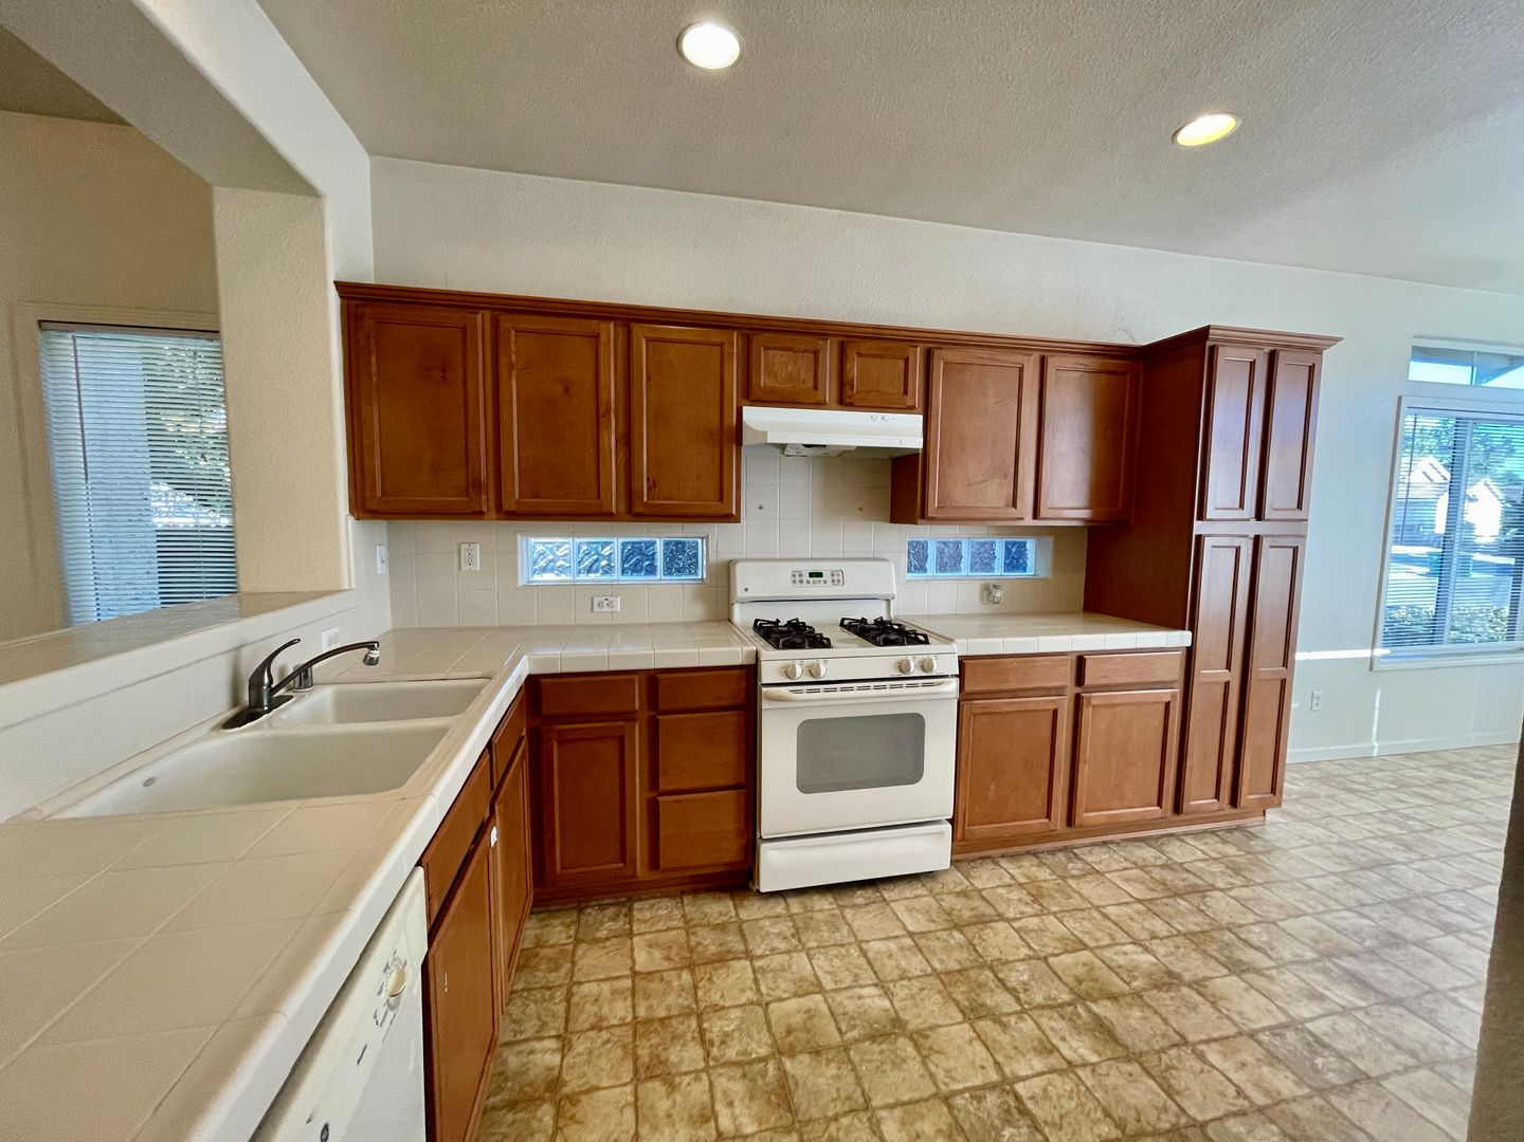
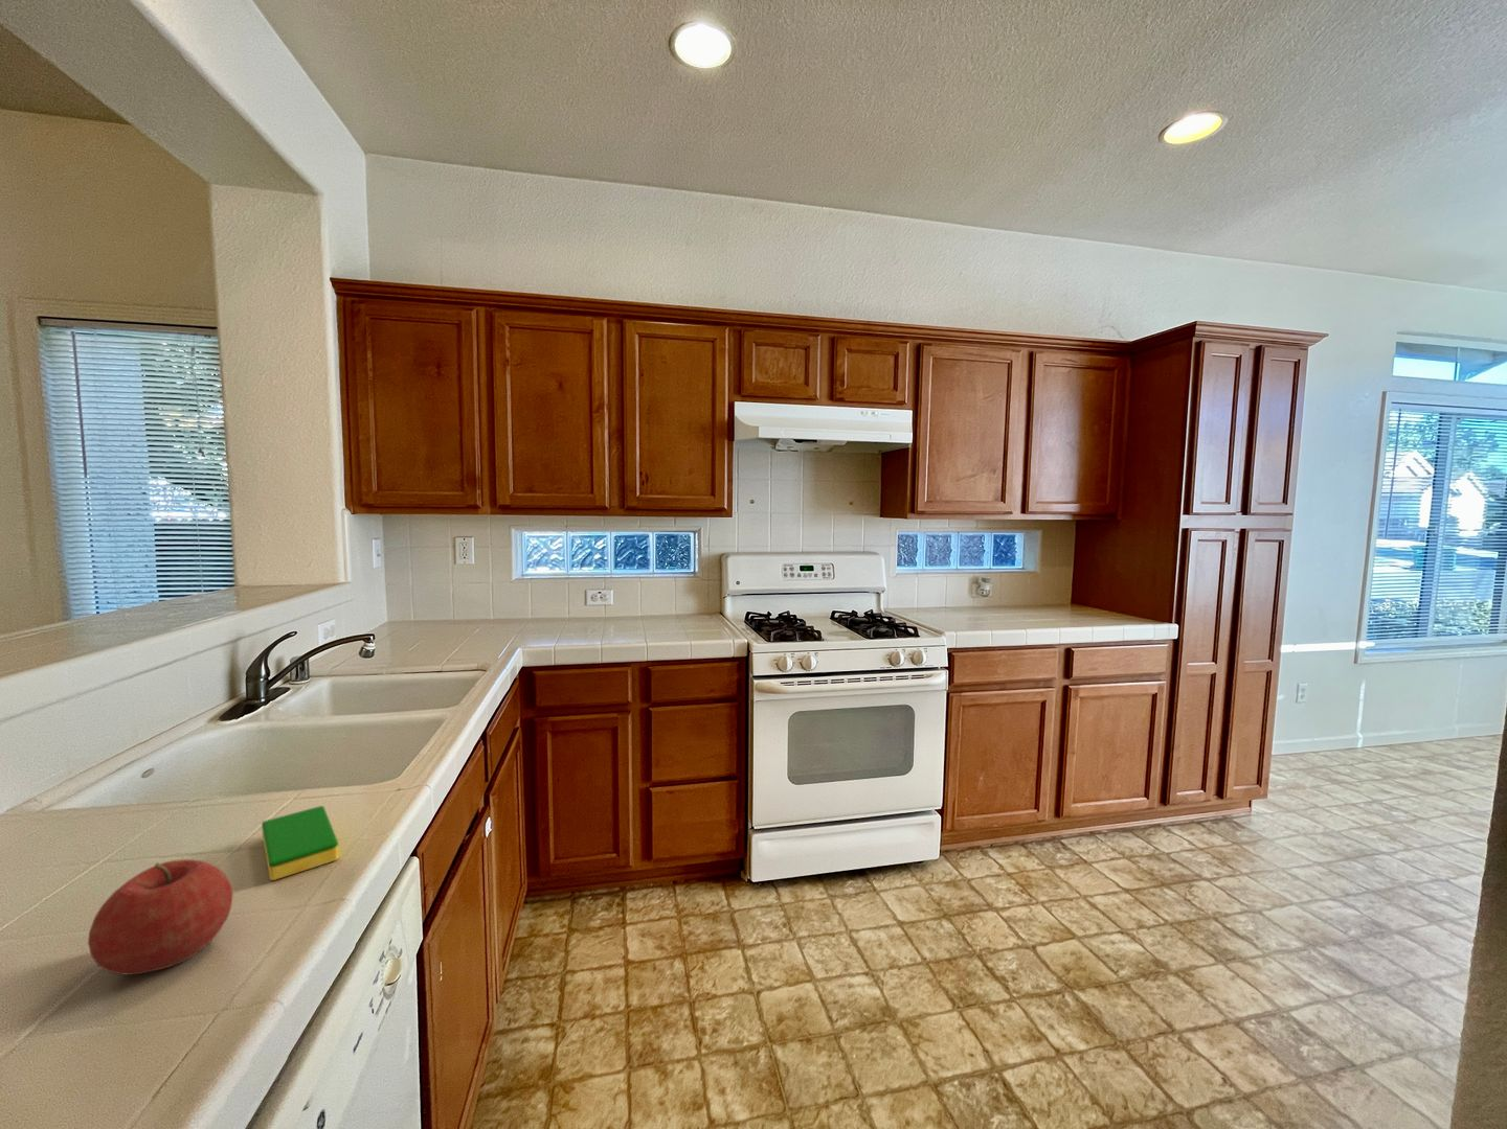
+ fruit (164, 907)
+ dish sponge (298, 840)
